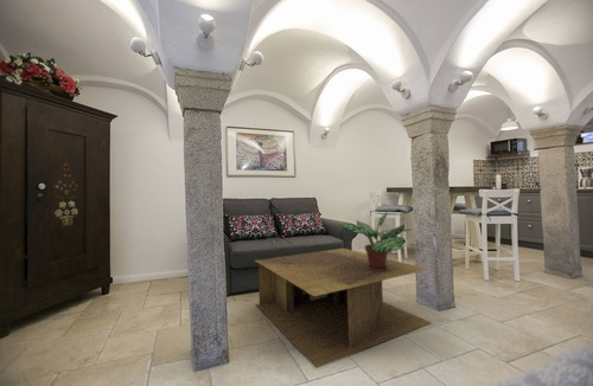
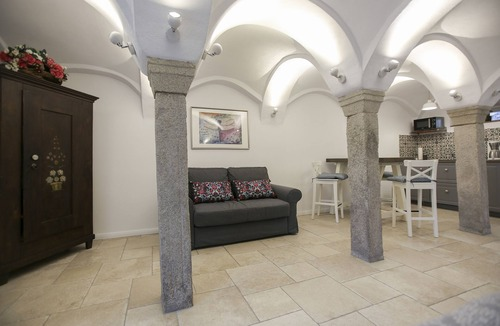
- coffee table (333, 288)
- potted plant (370, 239)
